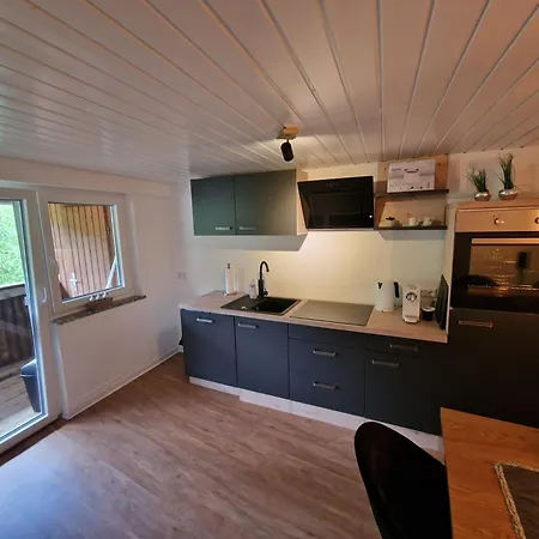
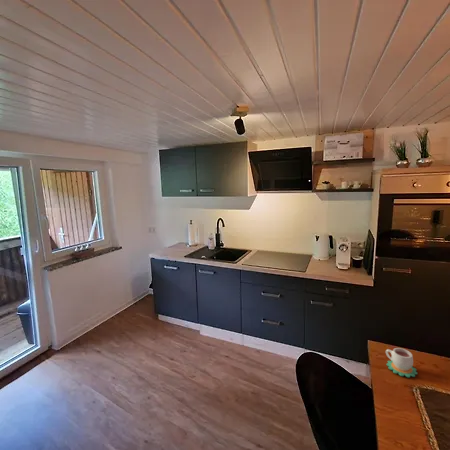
+ mug (401, 360)
